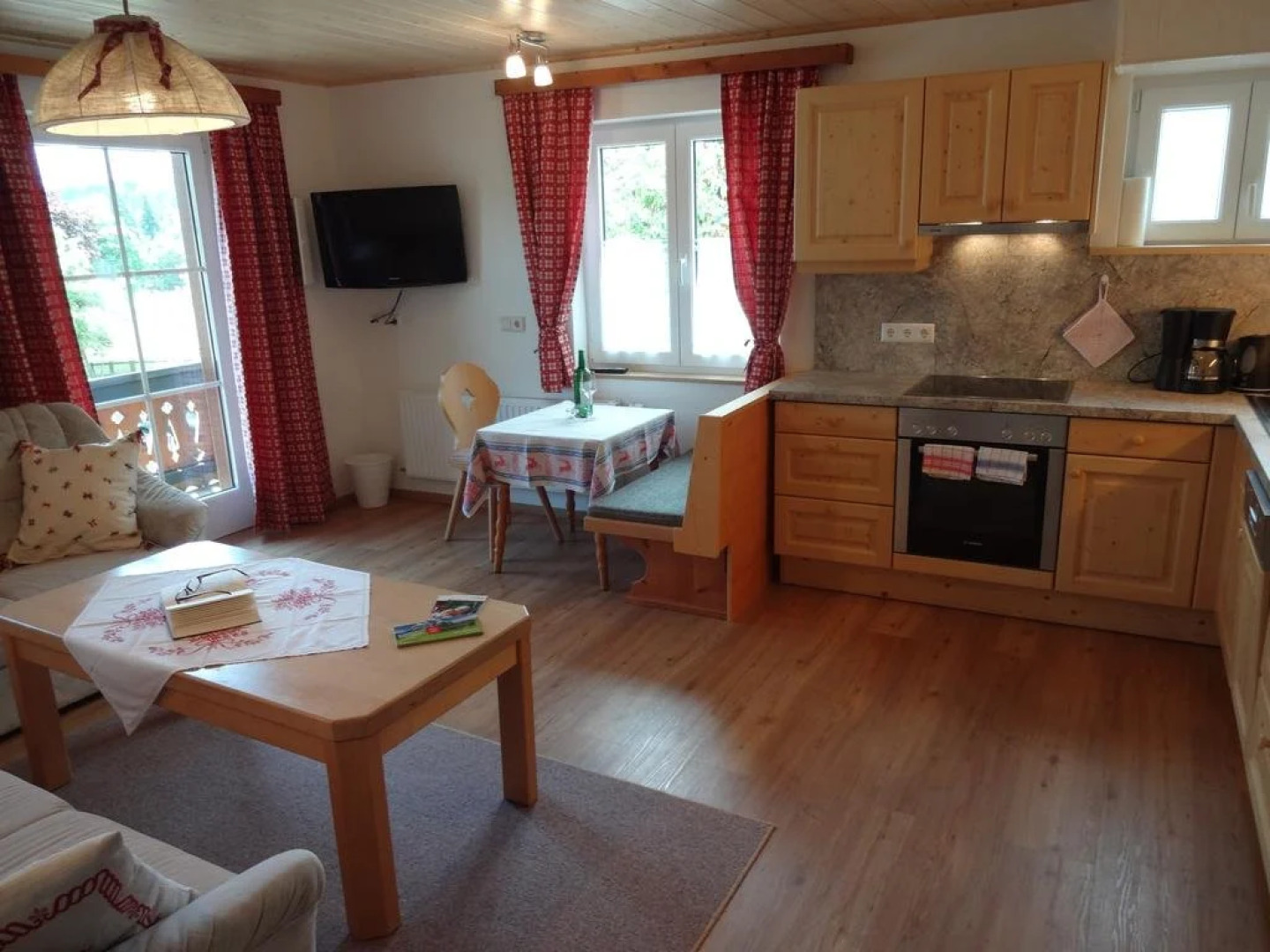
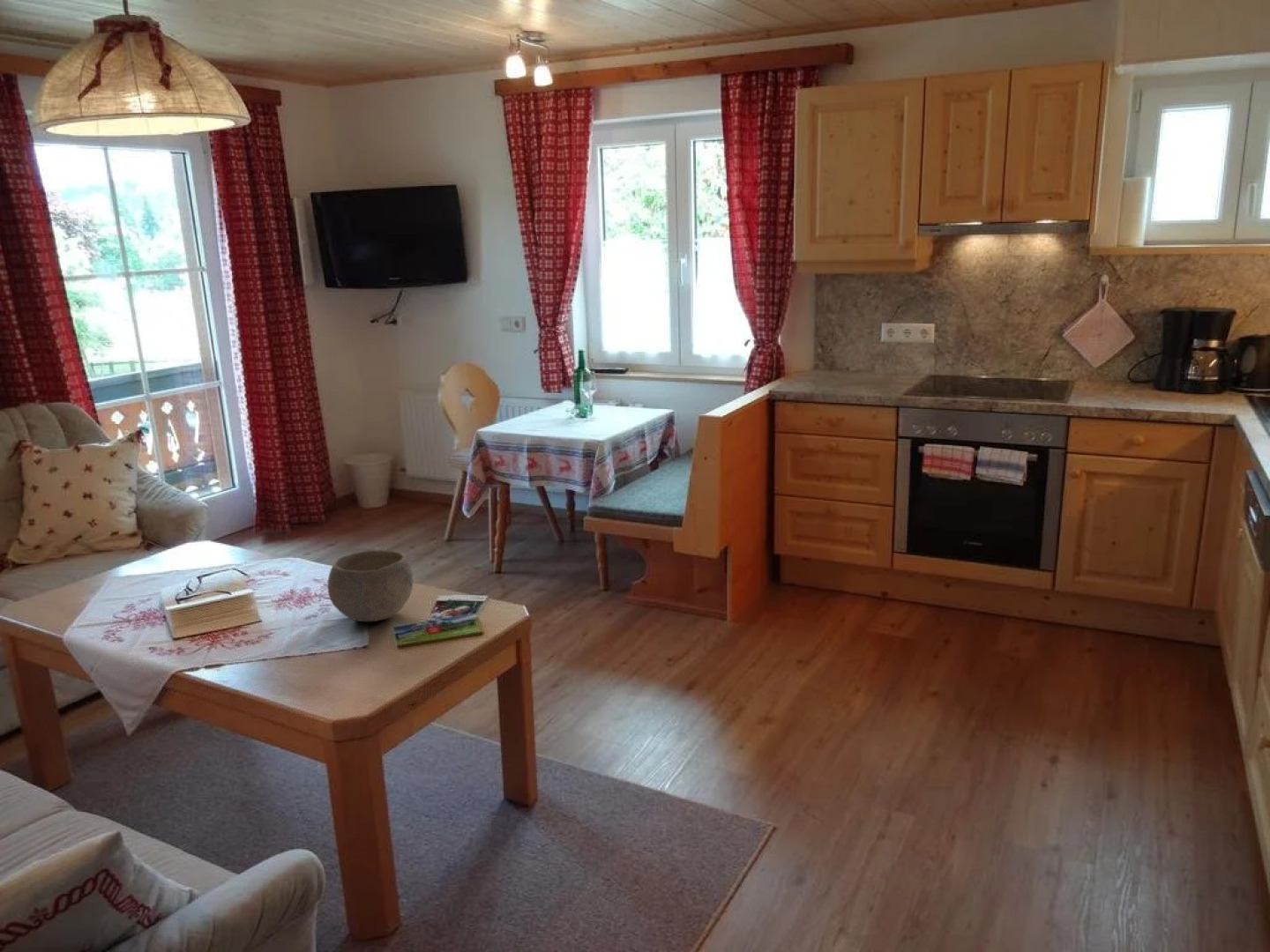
+ bowl (371, 588)
